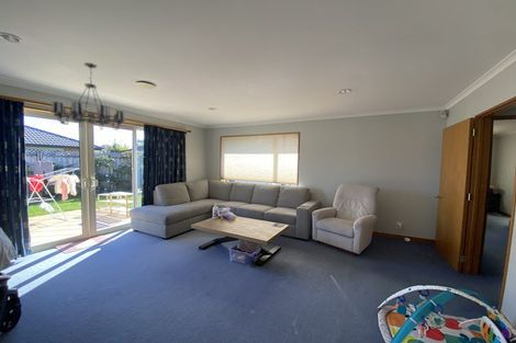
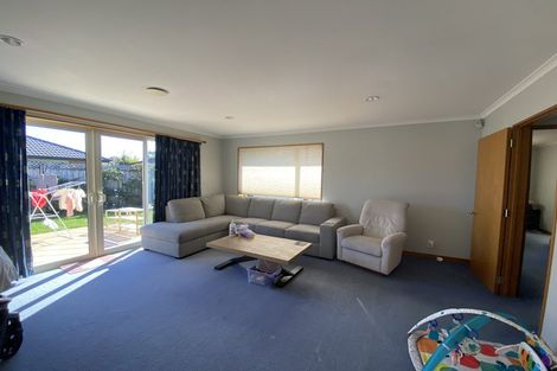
- chandelier (88, 95)
